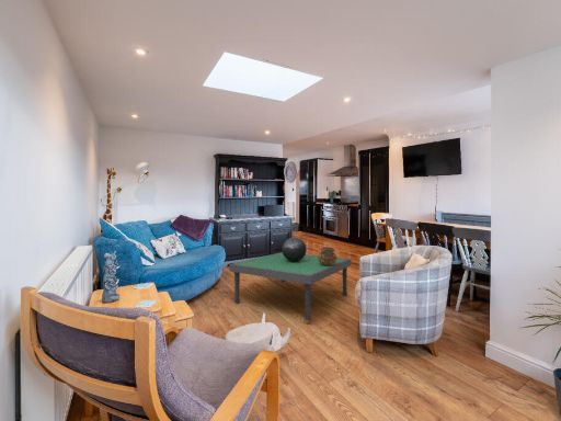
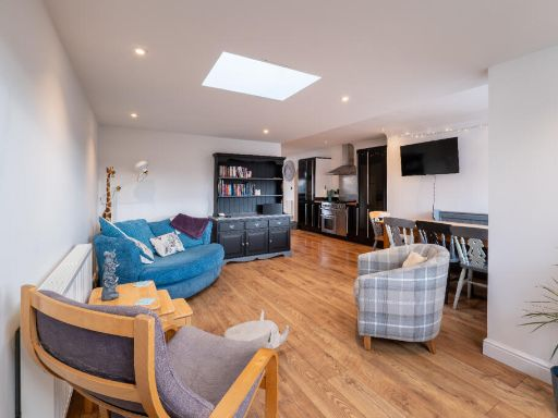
- decorative globe (294, 249)
- coffee table (293, 280)
- ceramic pot (327, 255)
